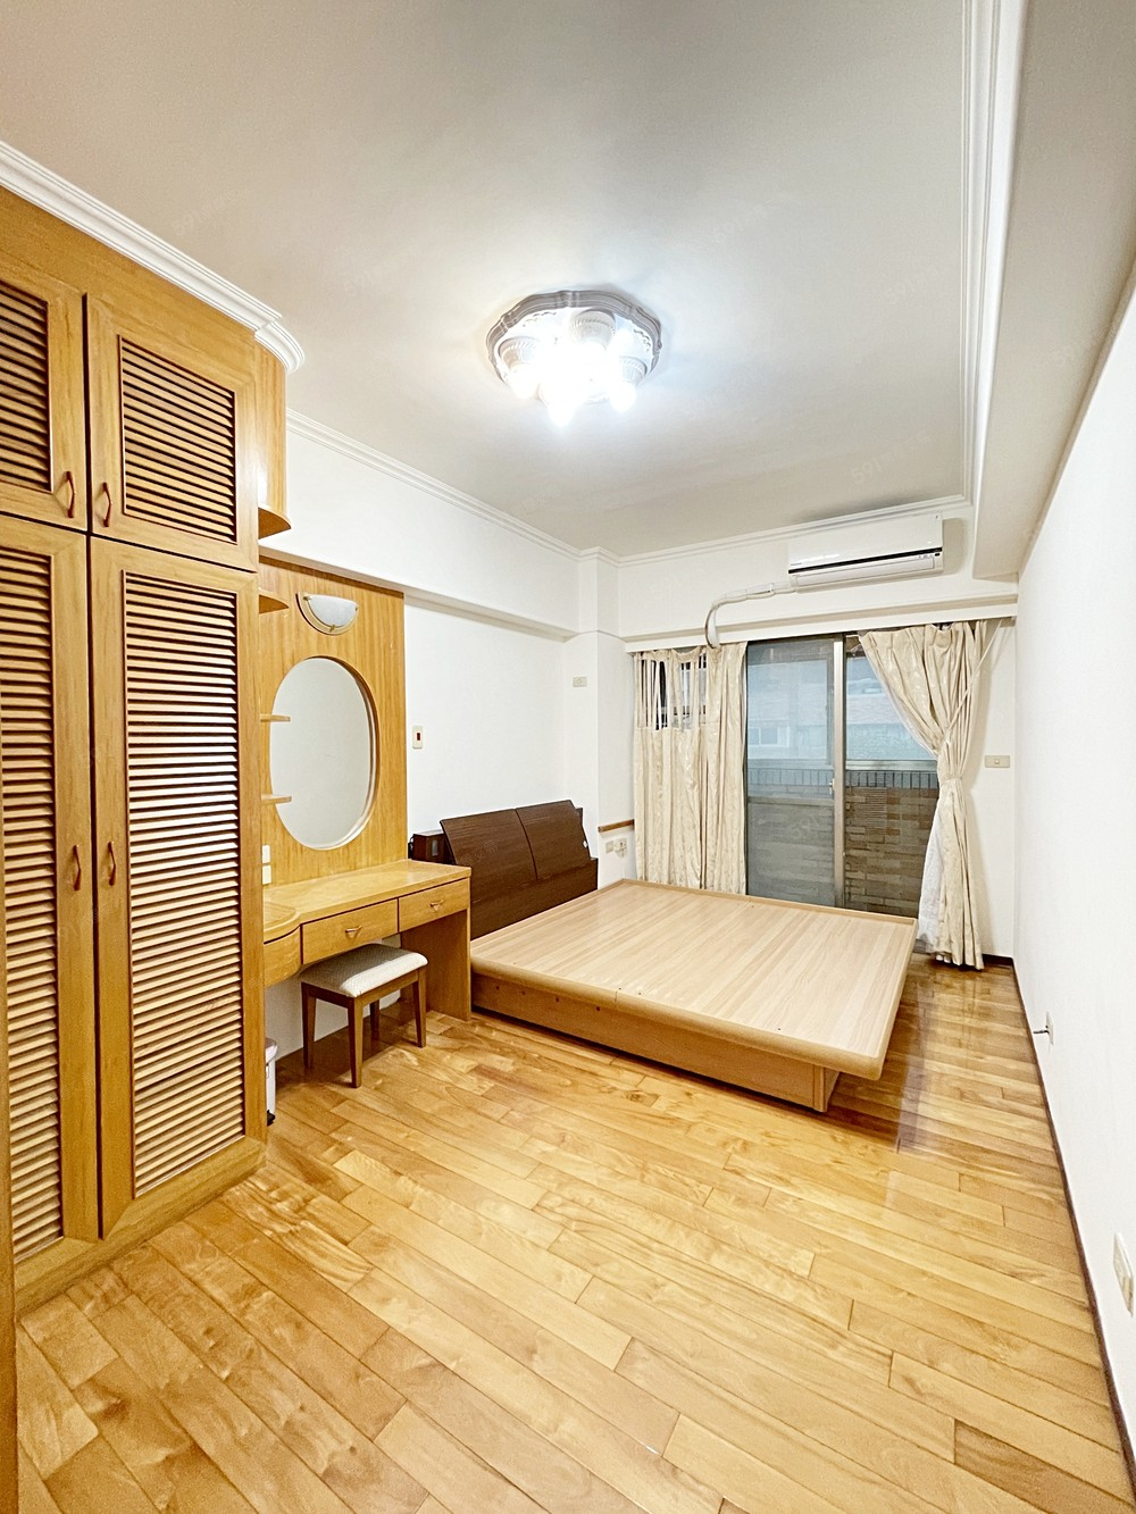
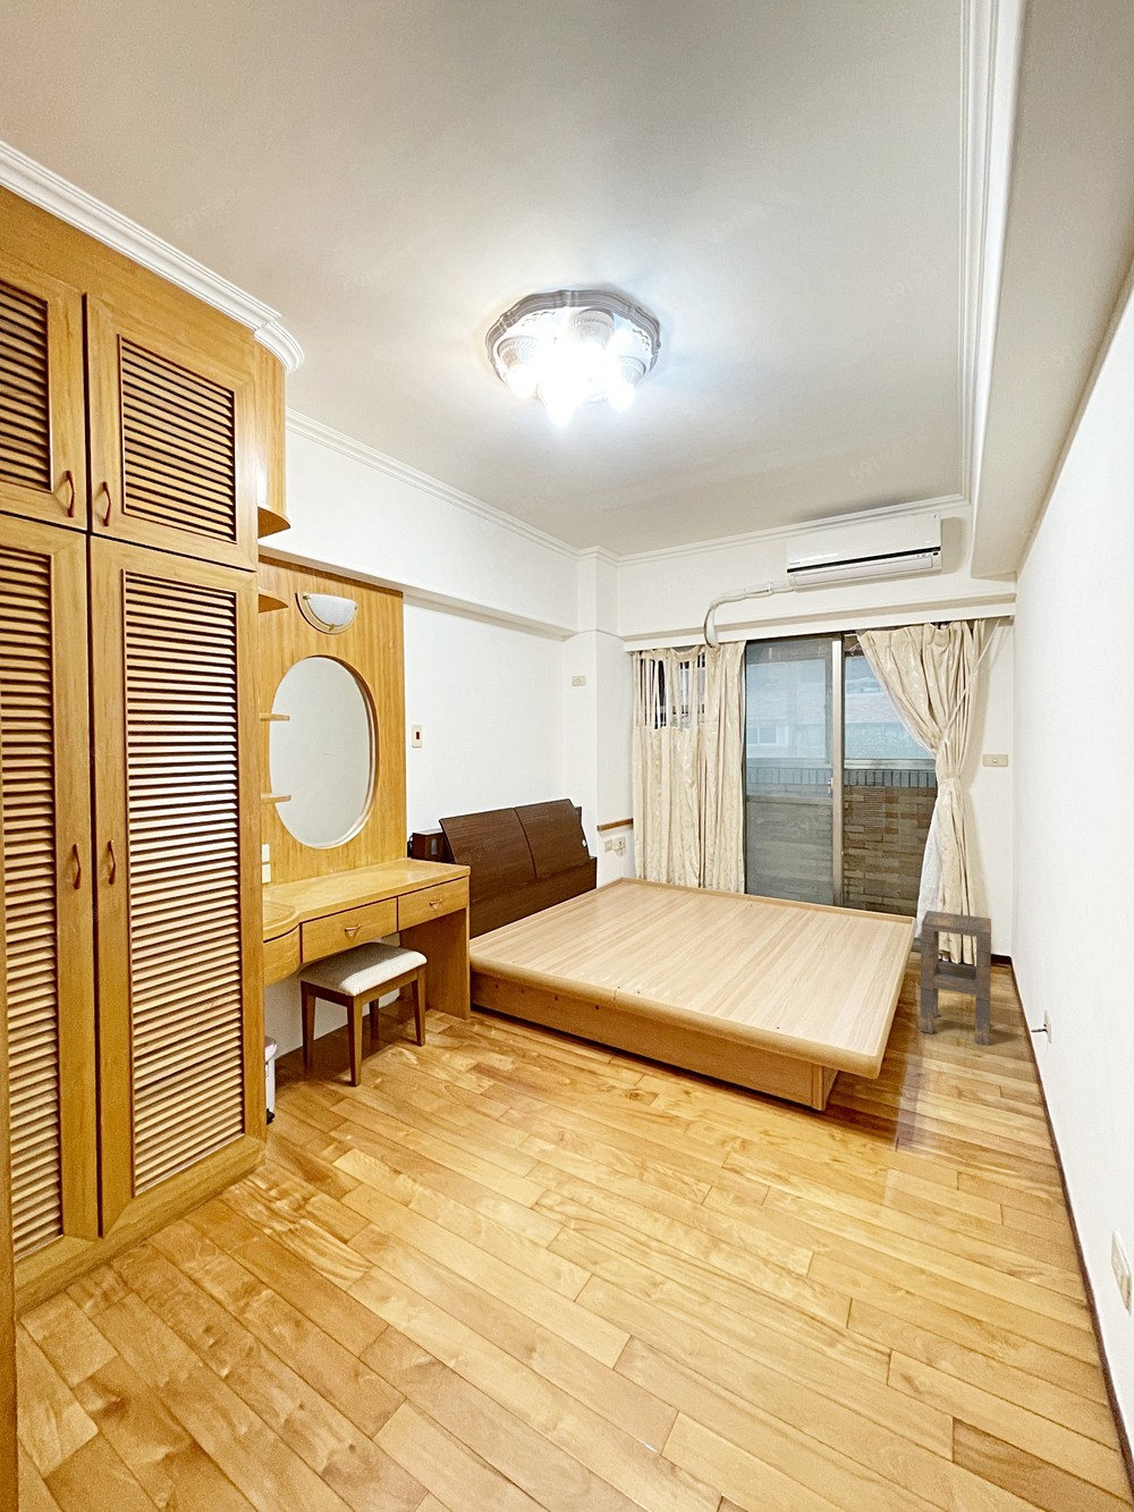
+ side table (957, 973)
